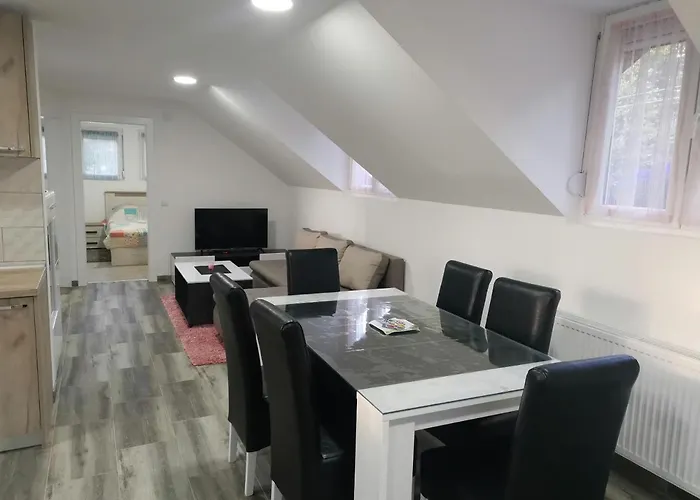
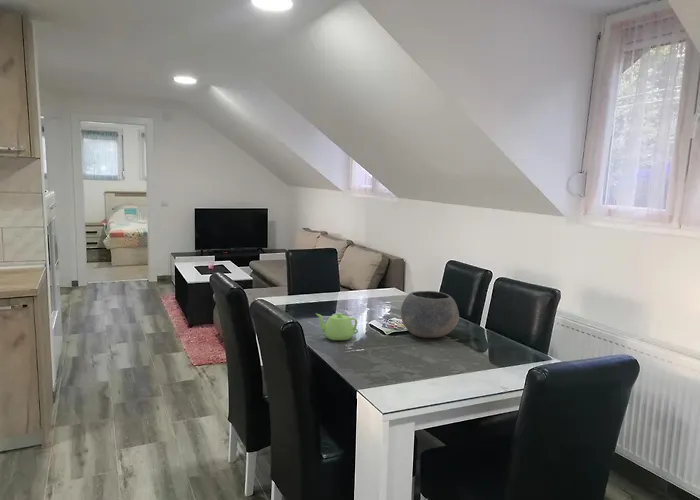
+ bowl (429, 314)
+ teapot (337, 325)
